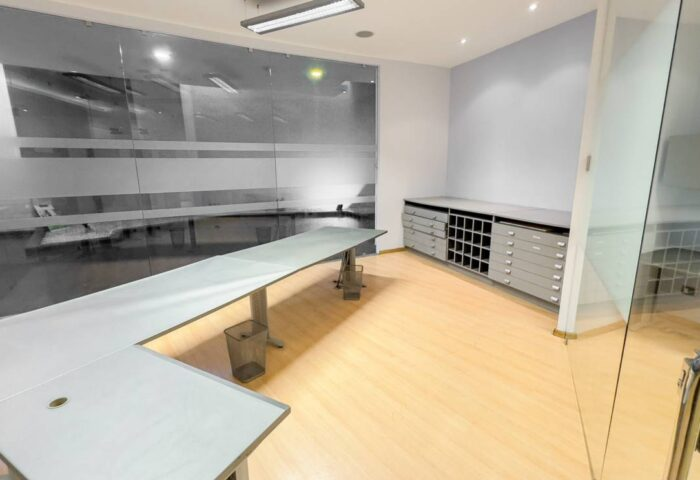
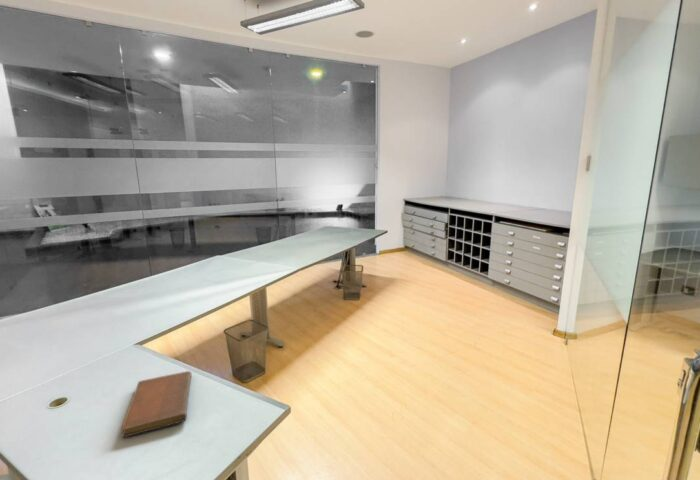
+ notebook (160, 399)
